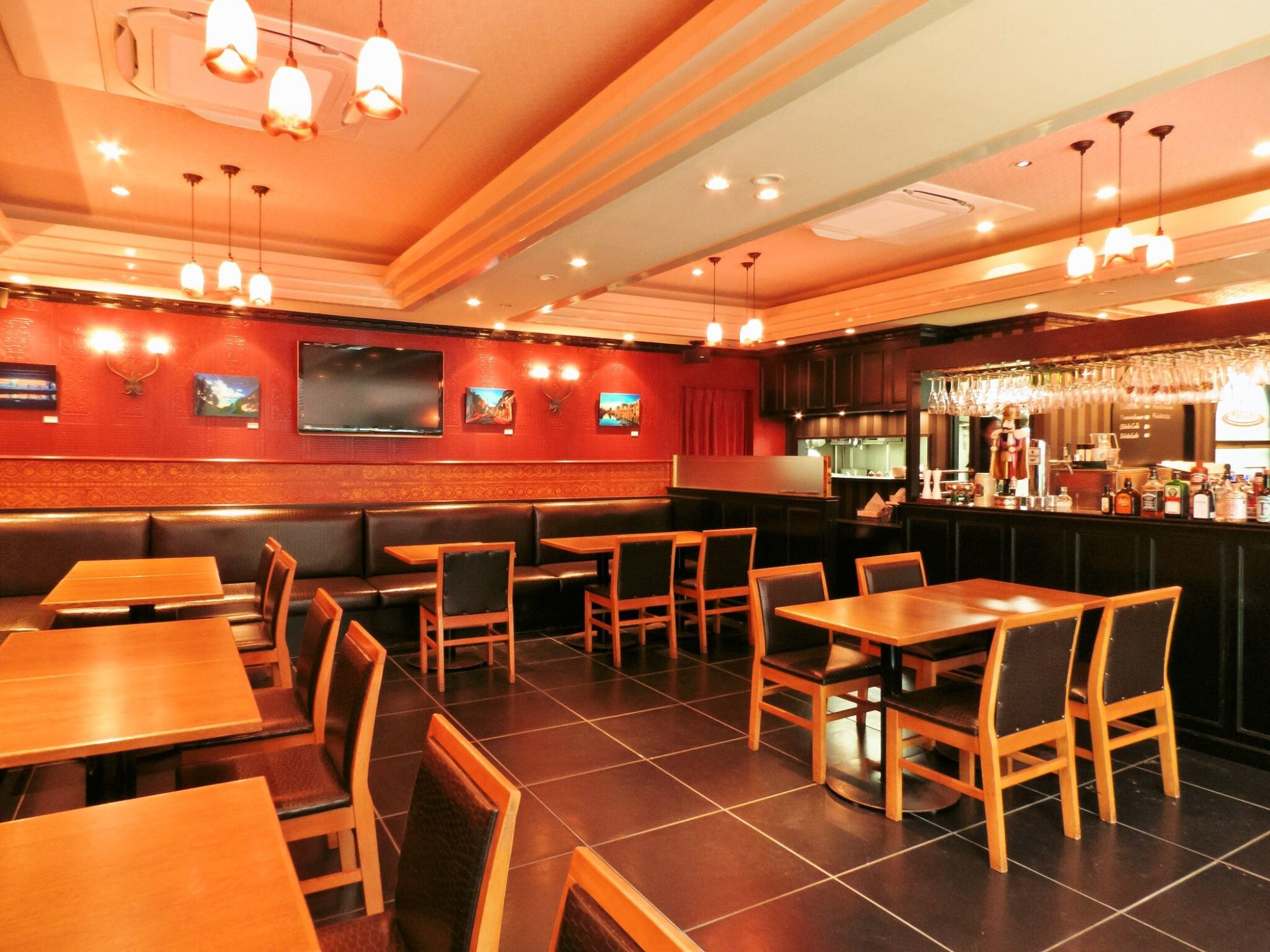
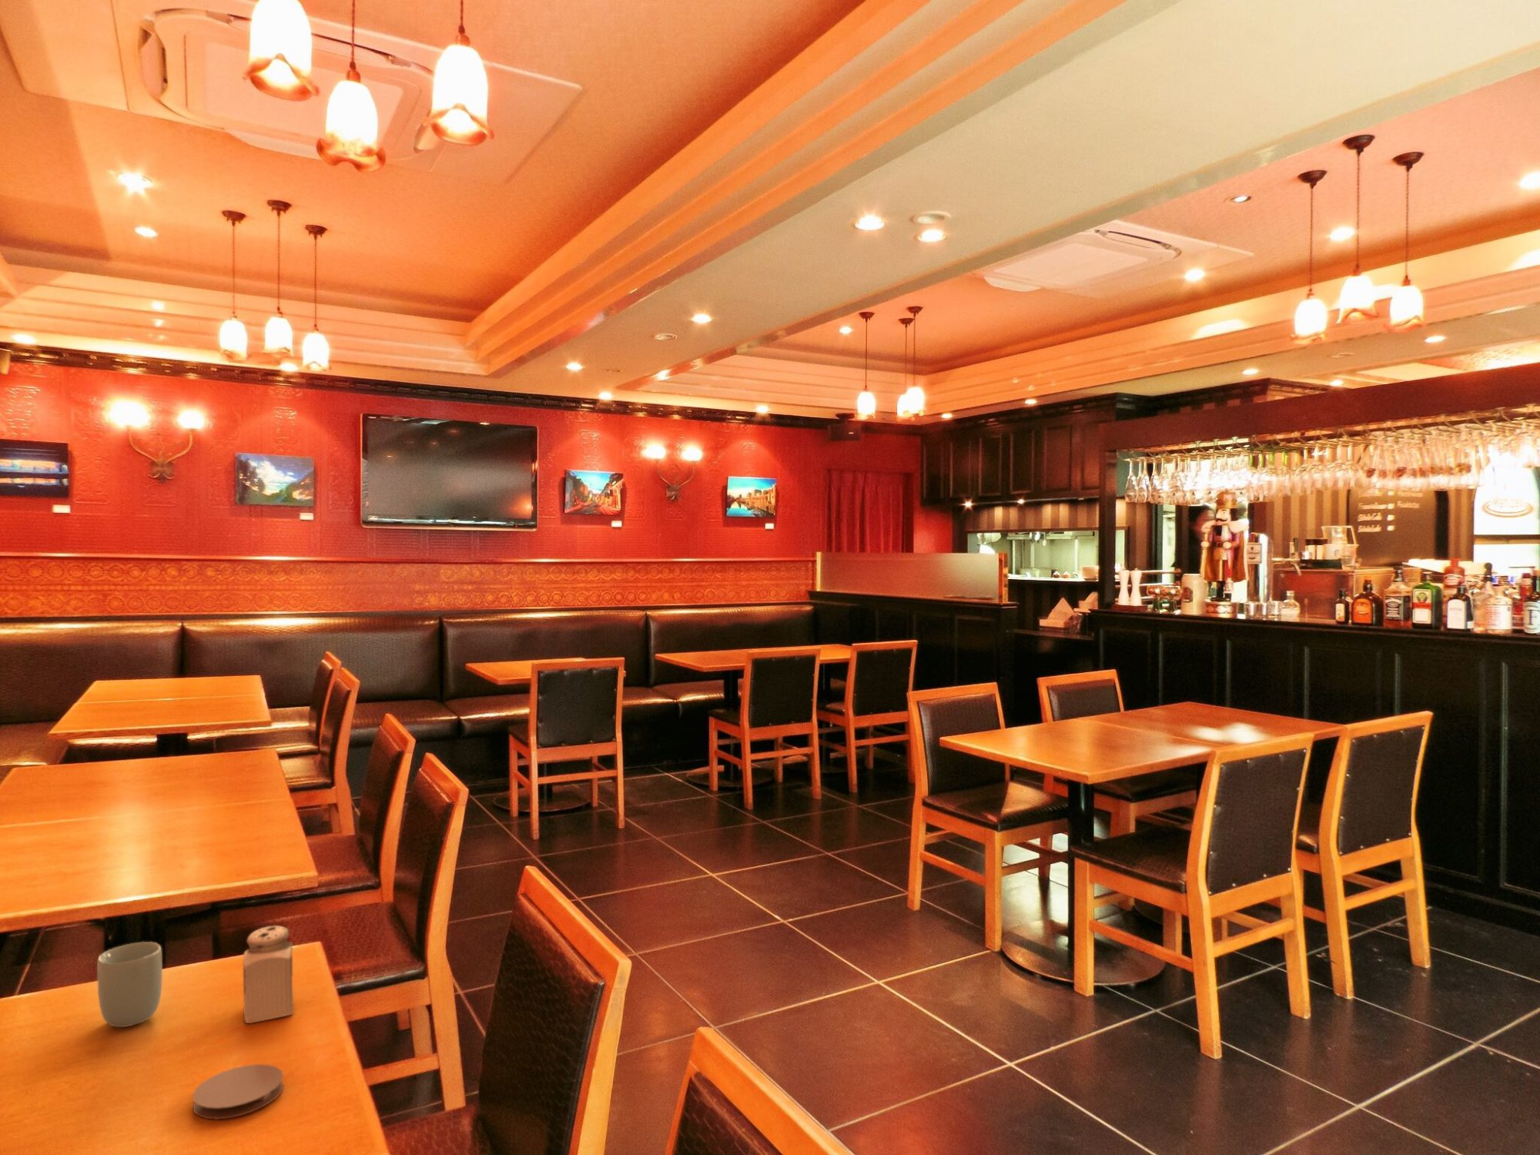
+ salt shaker (268, 971)
+ coaster (239, 1091)
+ cup (130, 986)
